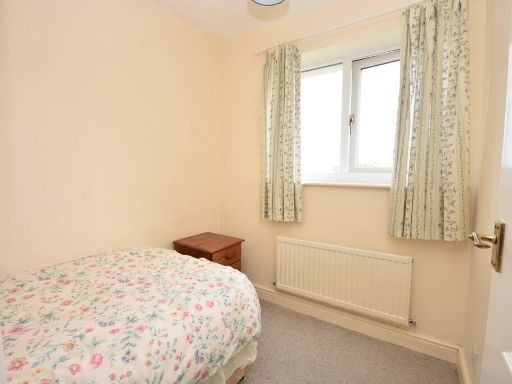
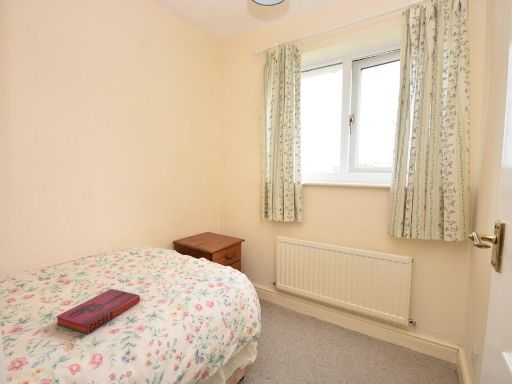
+ hardback book (101, 308)
